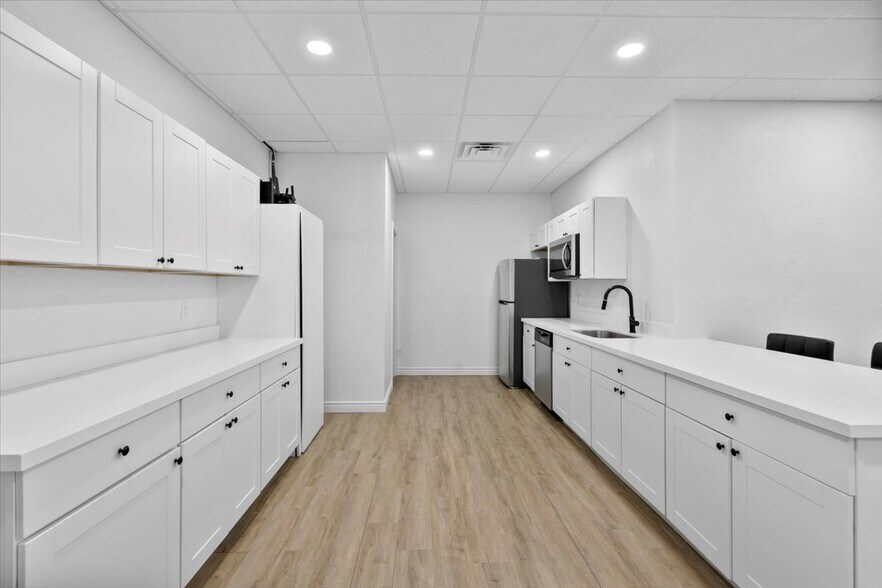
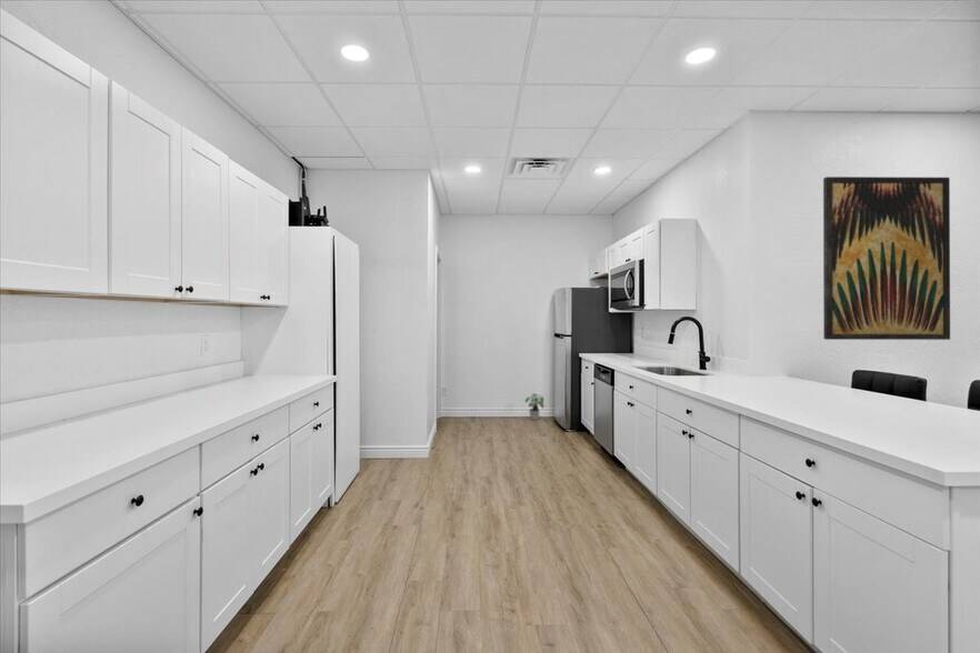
+ wall art (886, 258)
+ potted plant (534, 406)
